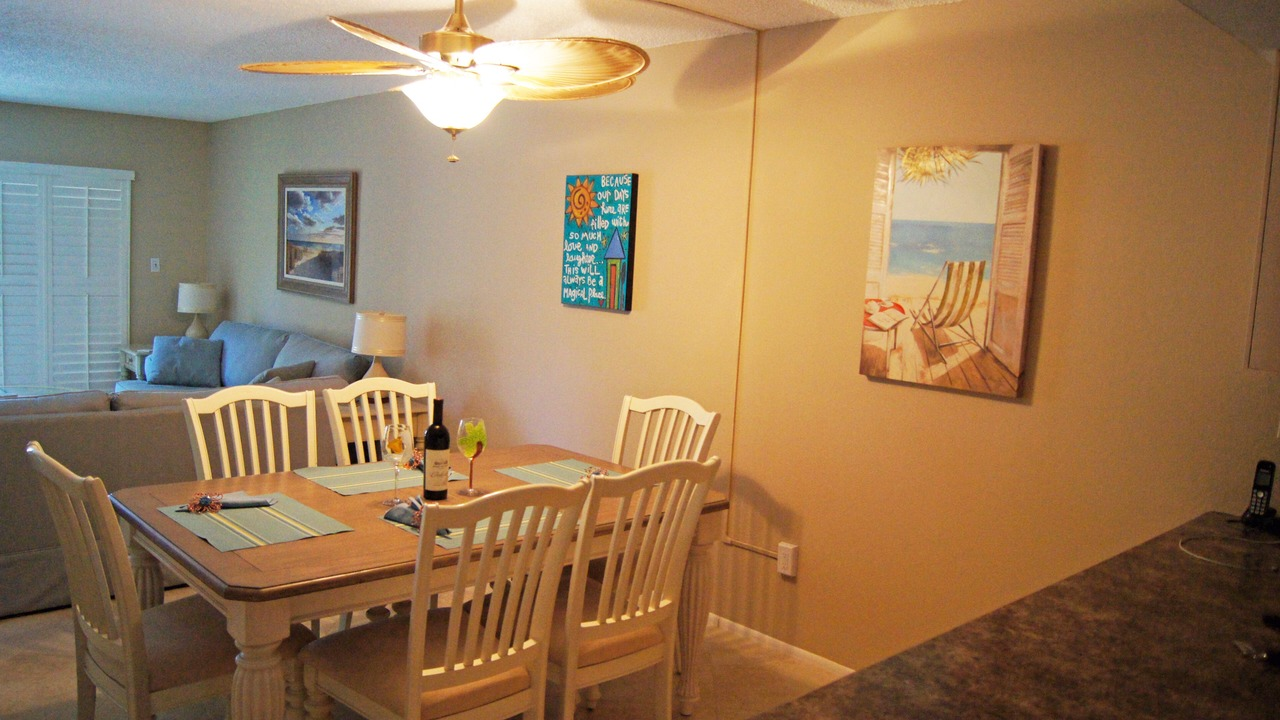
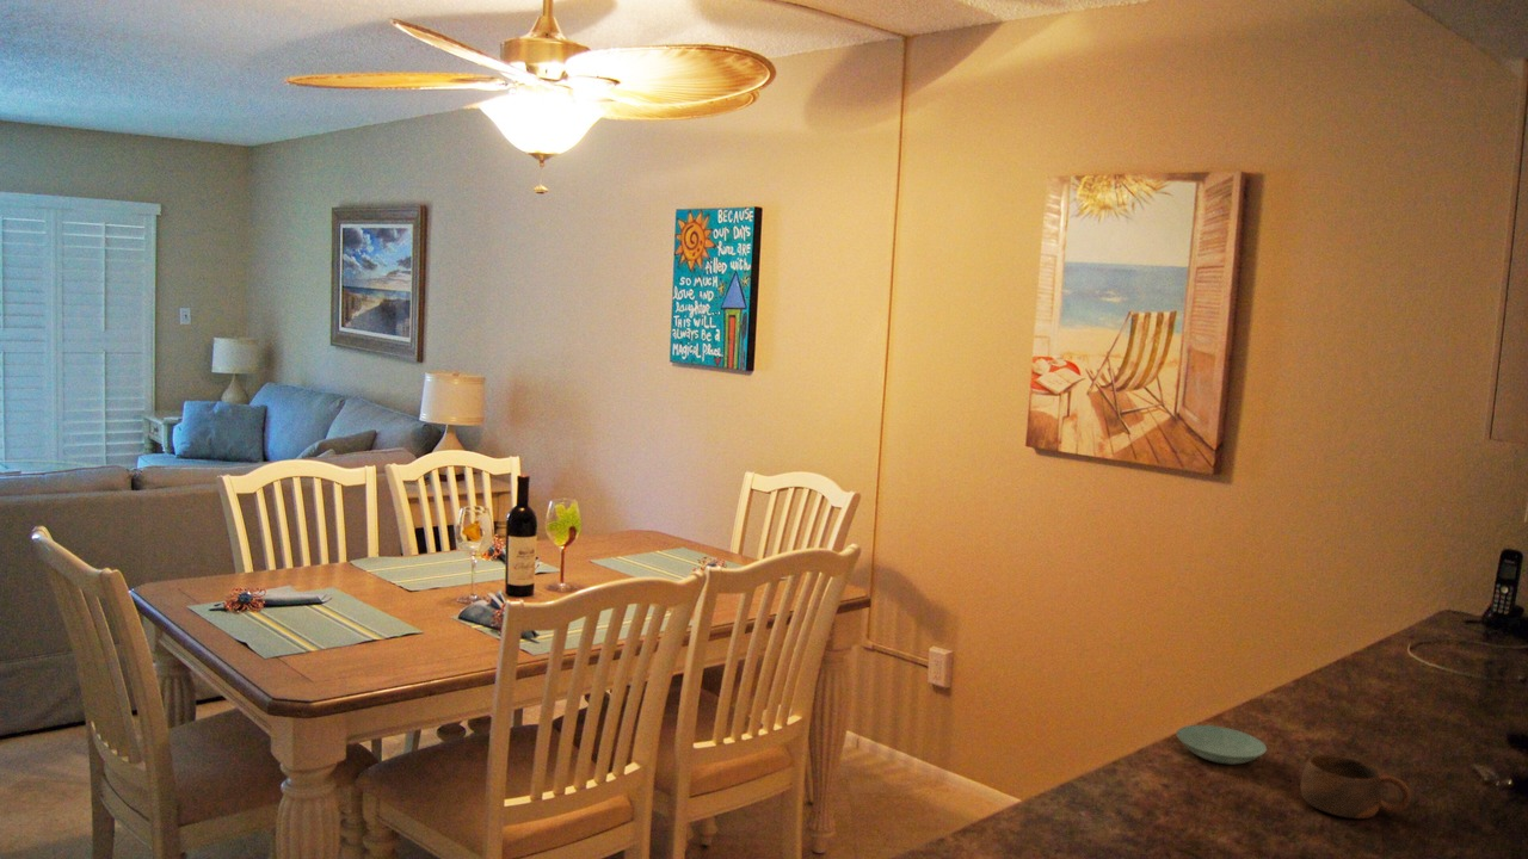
+ cup (1353, 789)
+ saucer (1220, 747)
